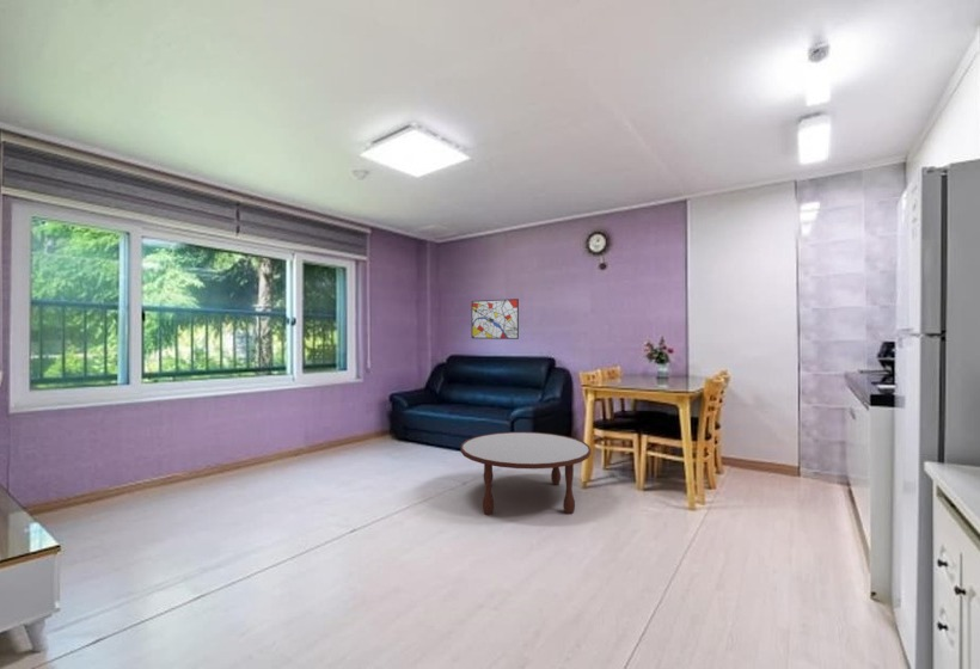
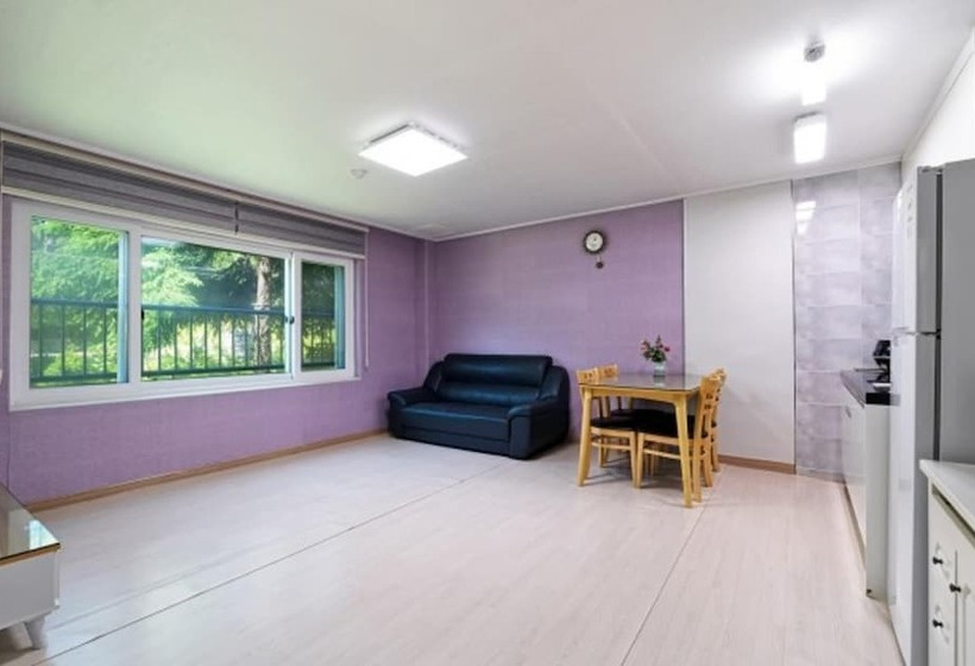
- coffee table (525, 467)
- wall art (494, 319)
